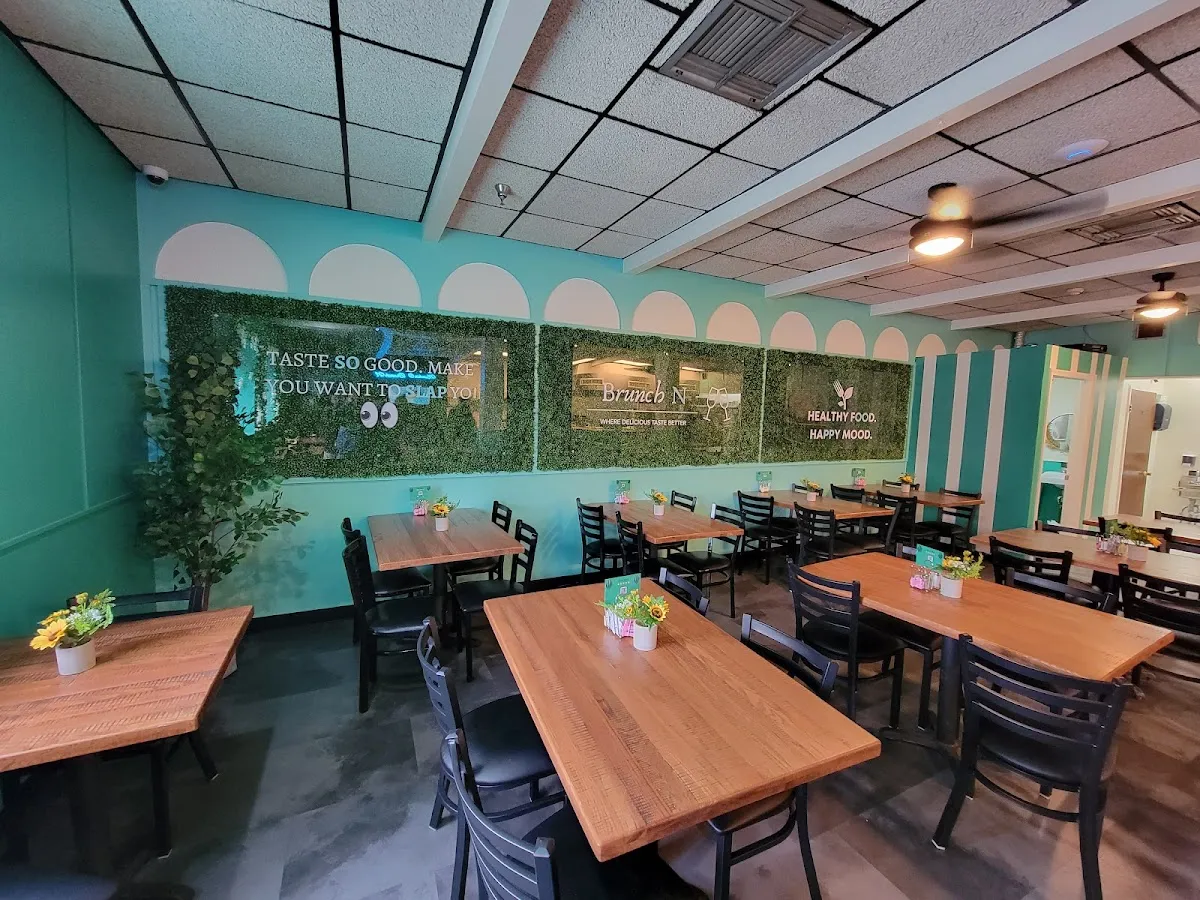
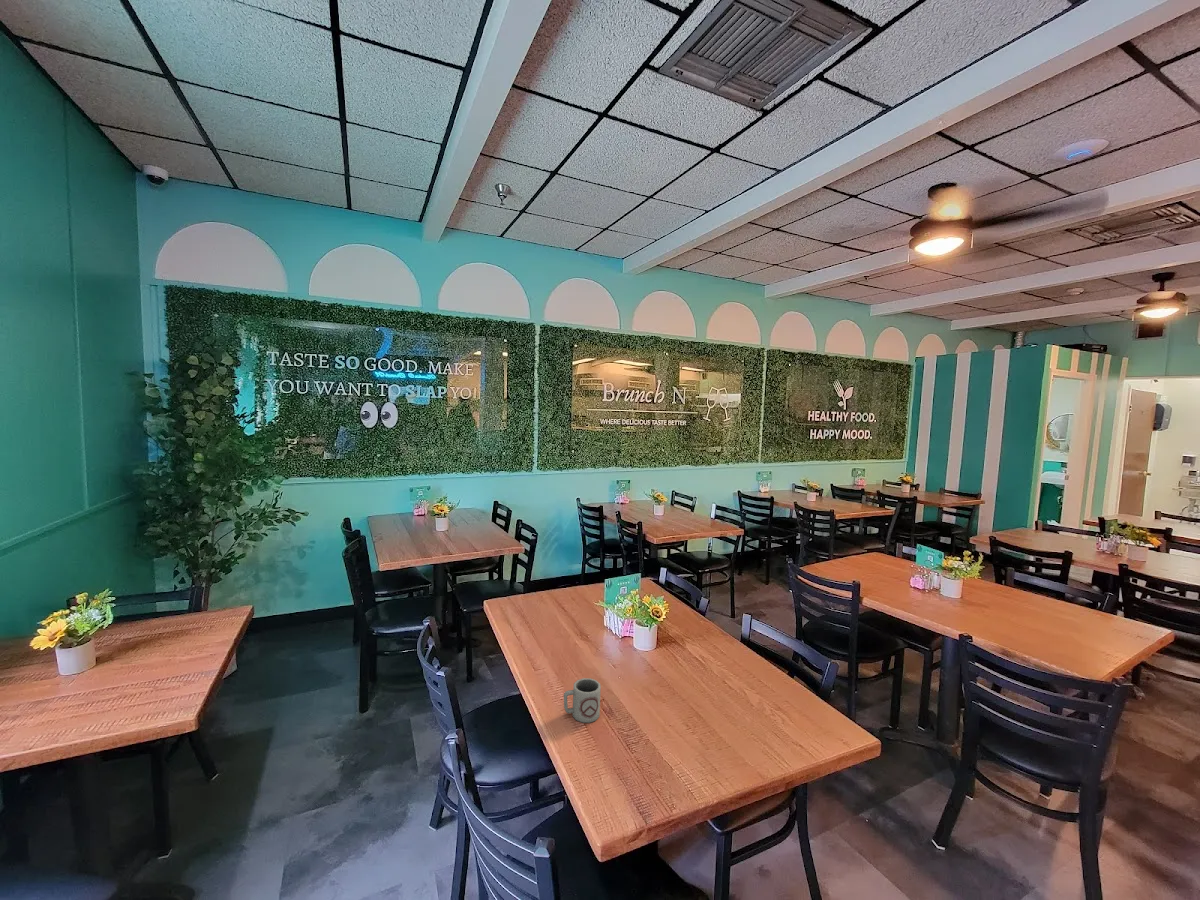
+ cup (582, 700)
